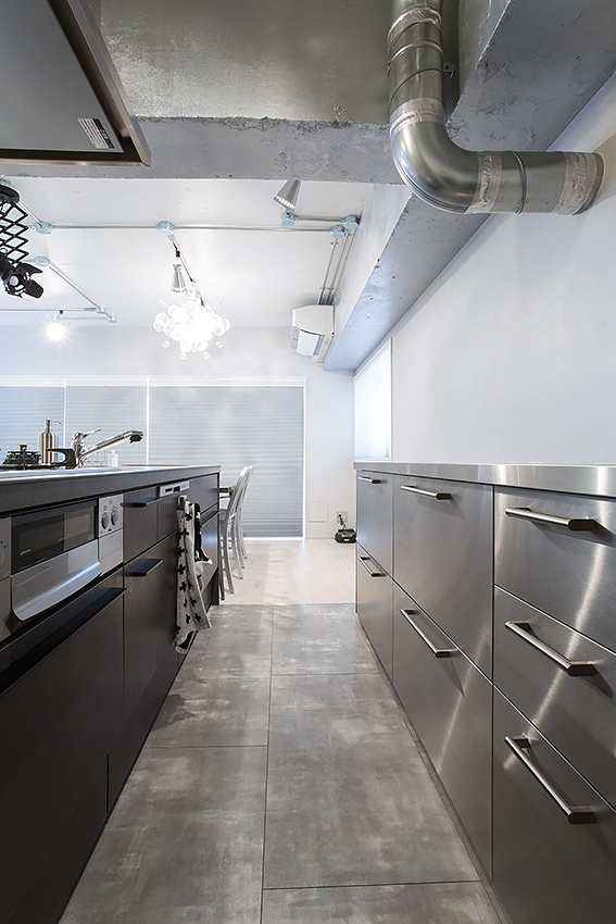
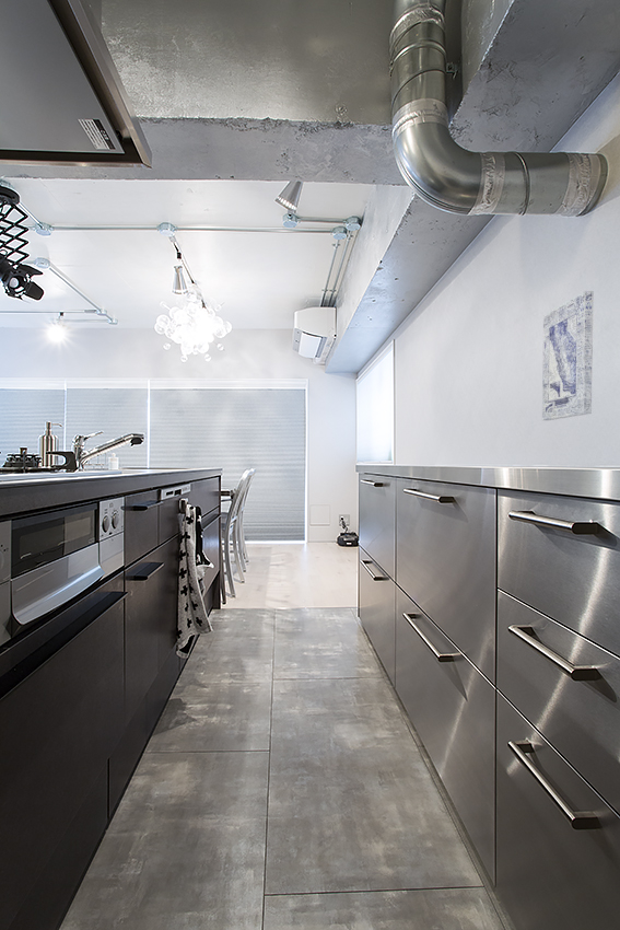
+ wall art (565, 360)
